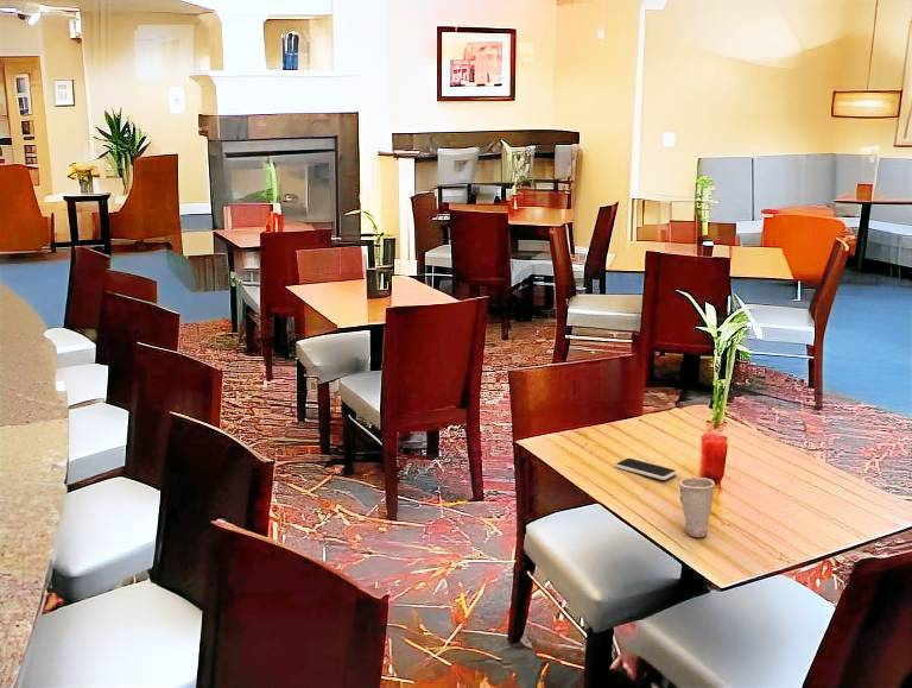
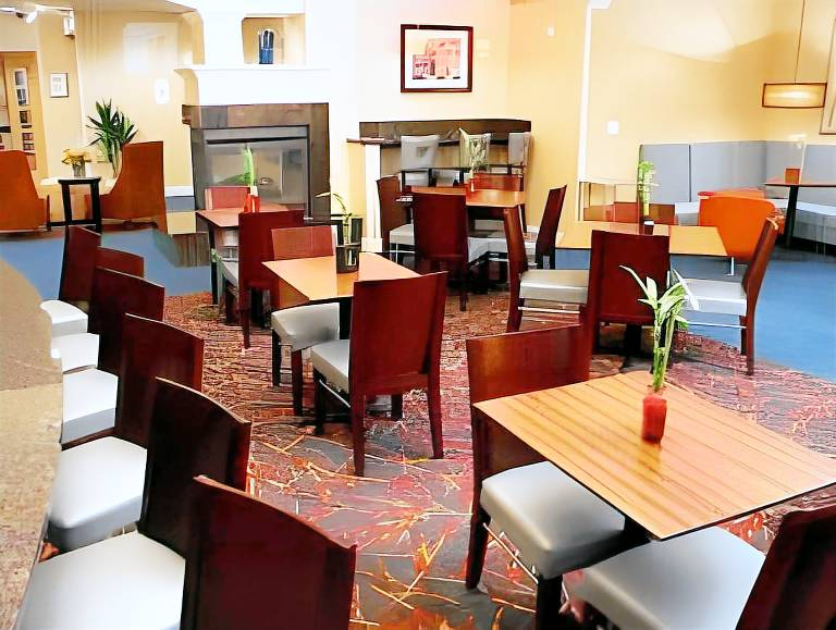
- smartphone (645, 468)
- cup (695, 506)
